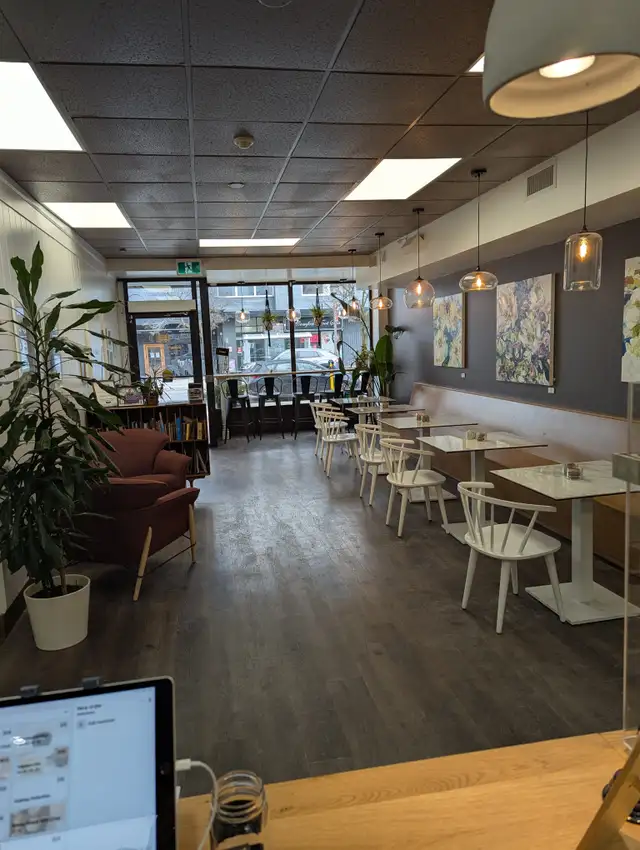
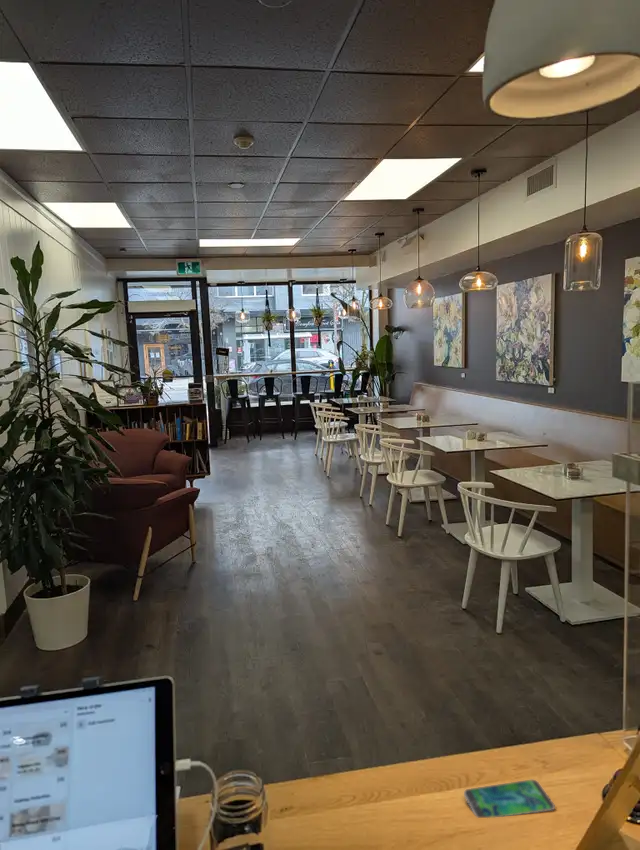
+ smartphone (508, 800)
